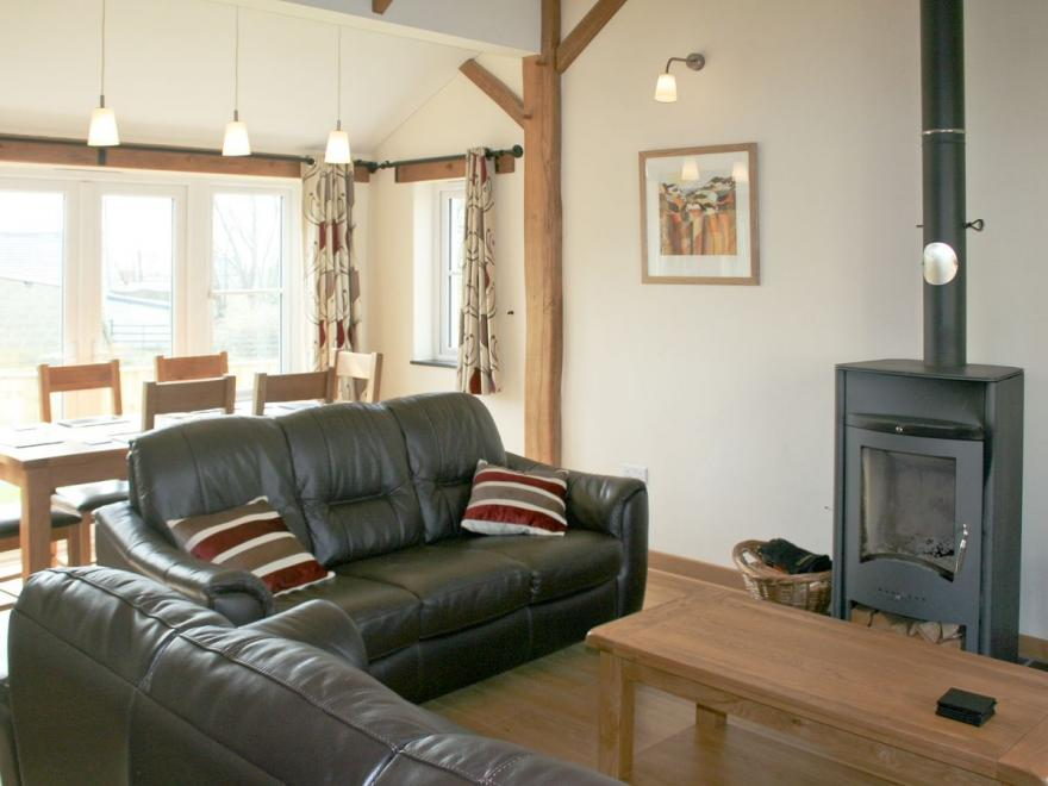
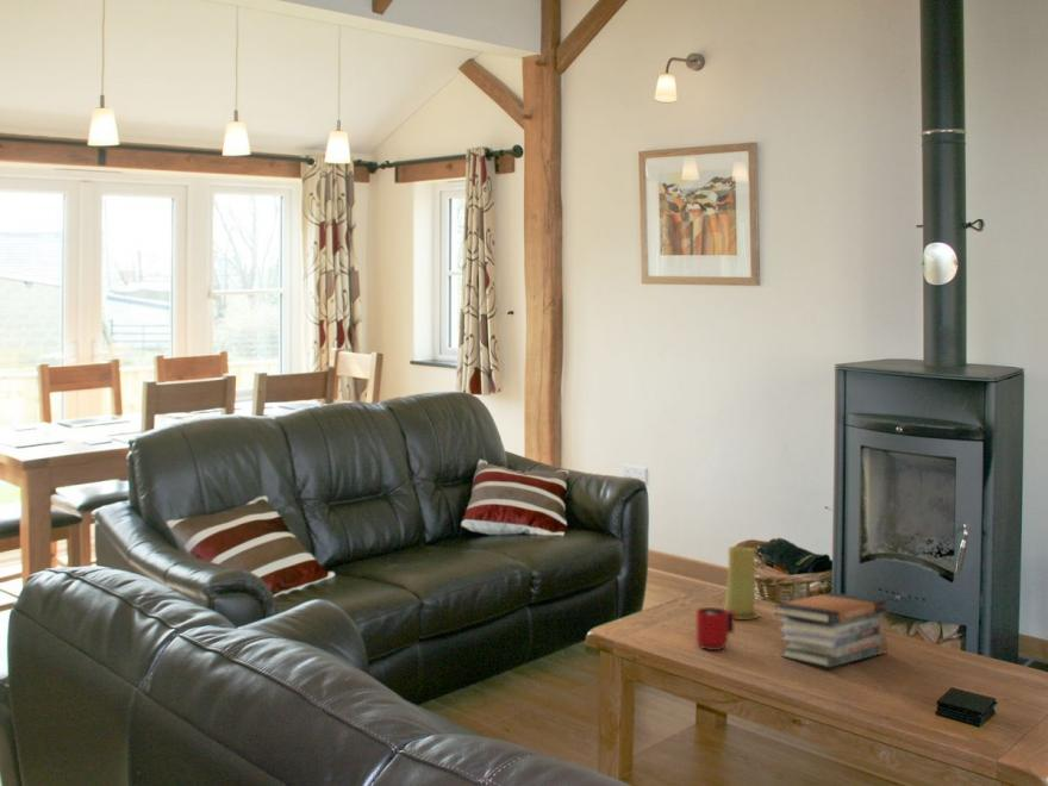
+ mug (716, 628)
+ candle (740, 581)
+ book stack (831, 628)
